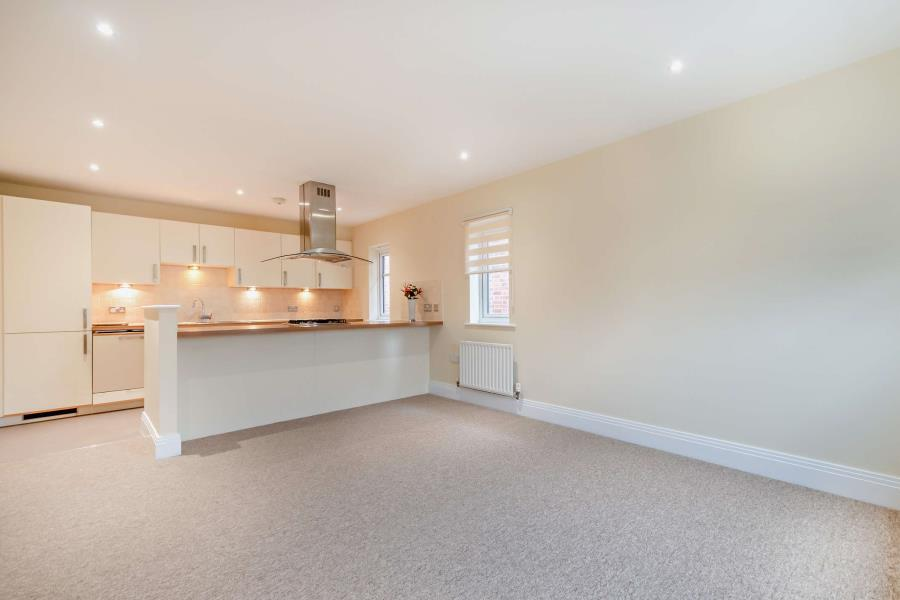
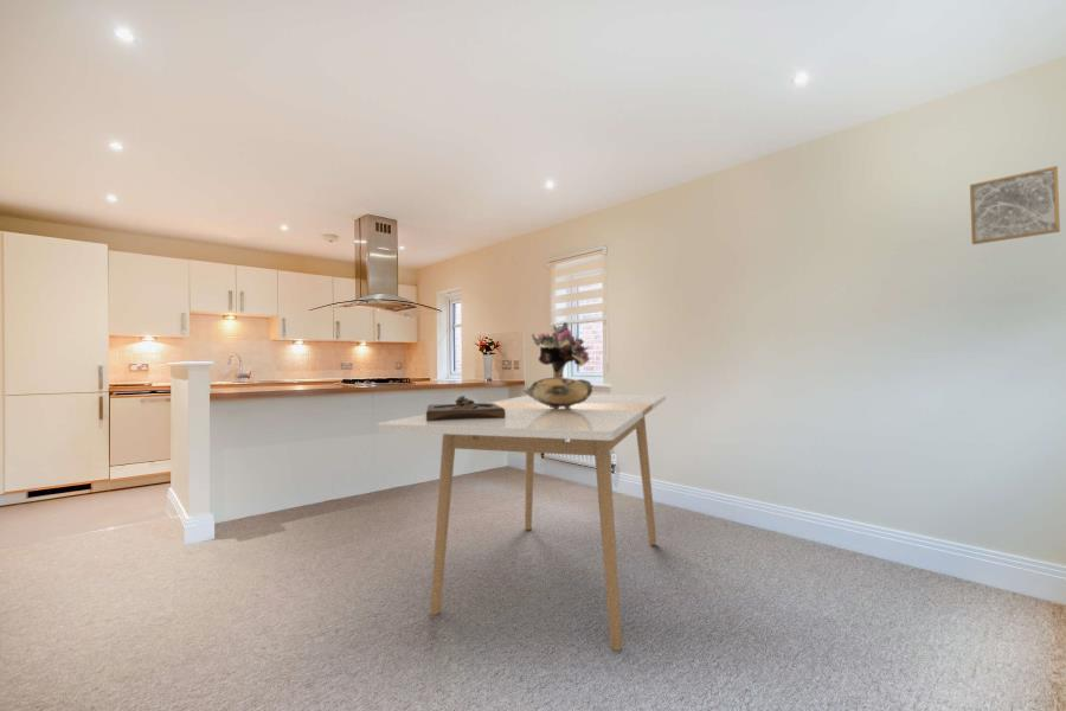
+ wall art (1013, 206)
+ wooden tray (463, 405)
+ dining table (532, 488)
+ bouquet (560, 364)
